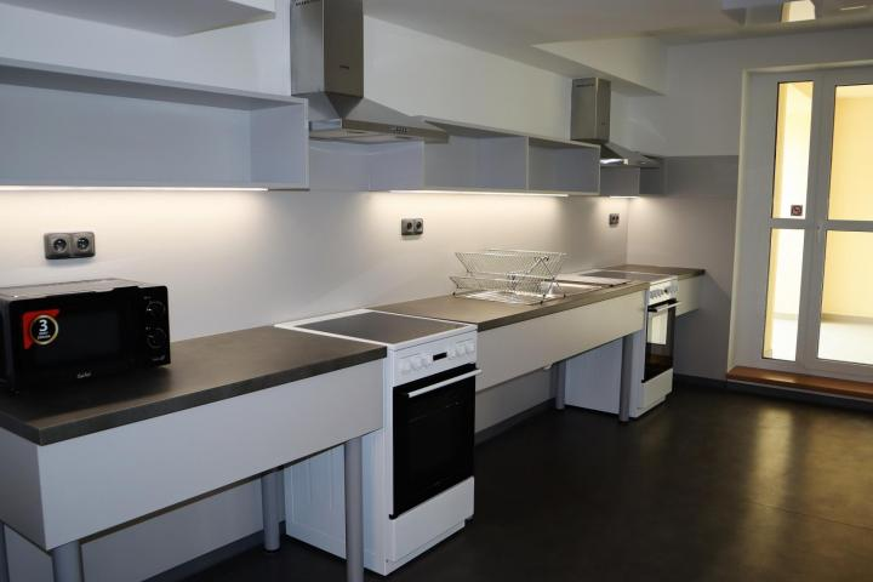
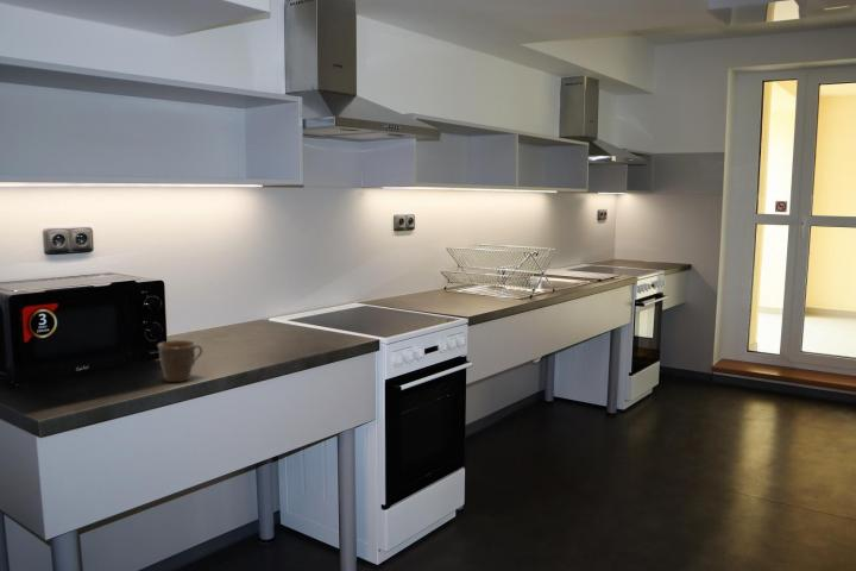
+ mug (180, 360)
